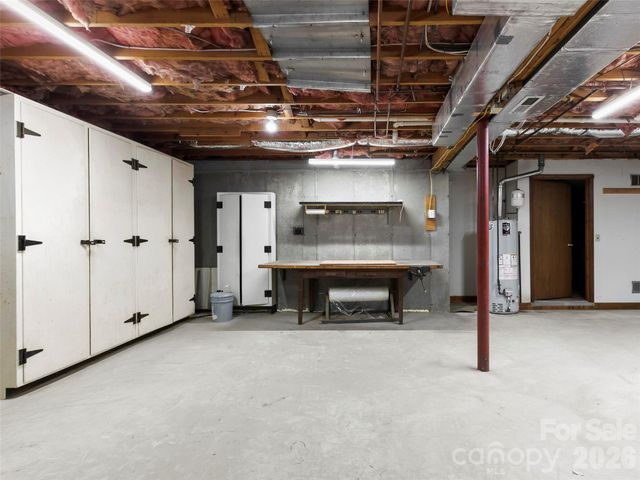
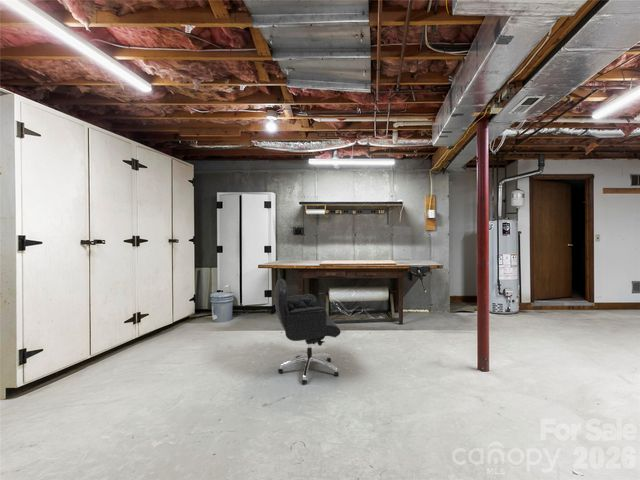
+ office chair (305, 324)
